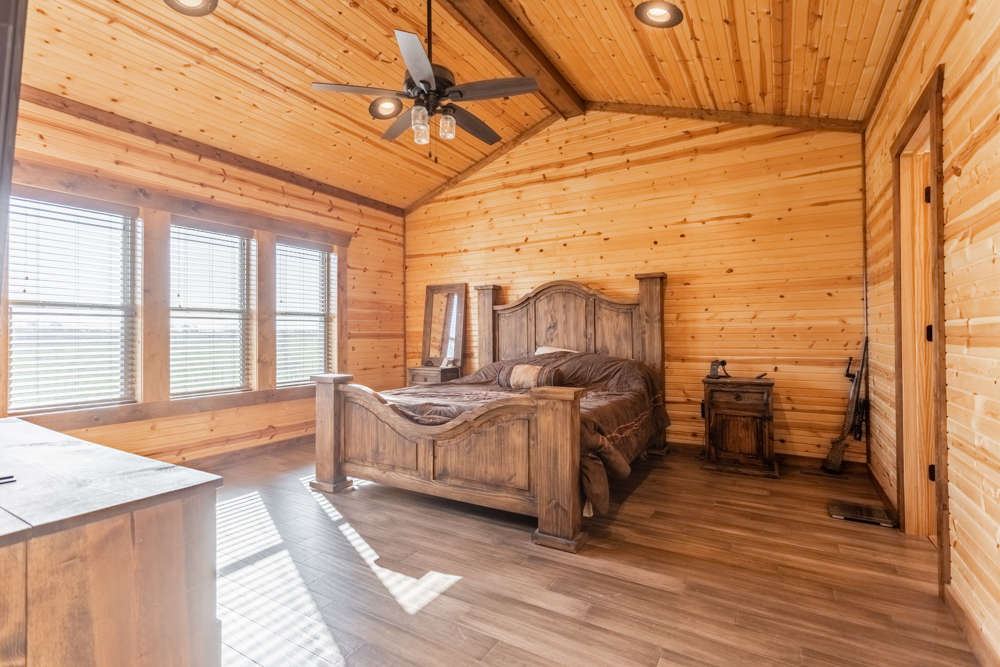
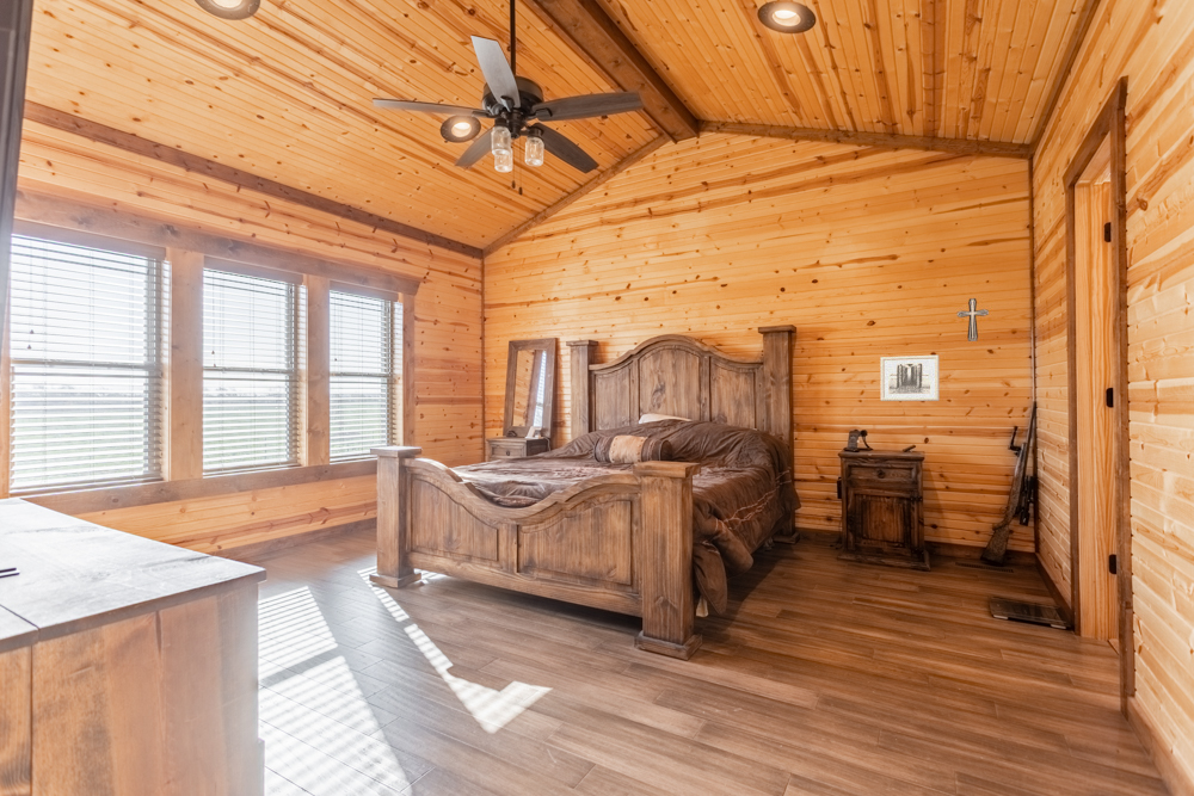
+ wall art (909, 378)
+ decorative cross (972, 320)
